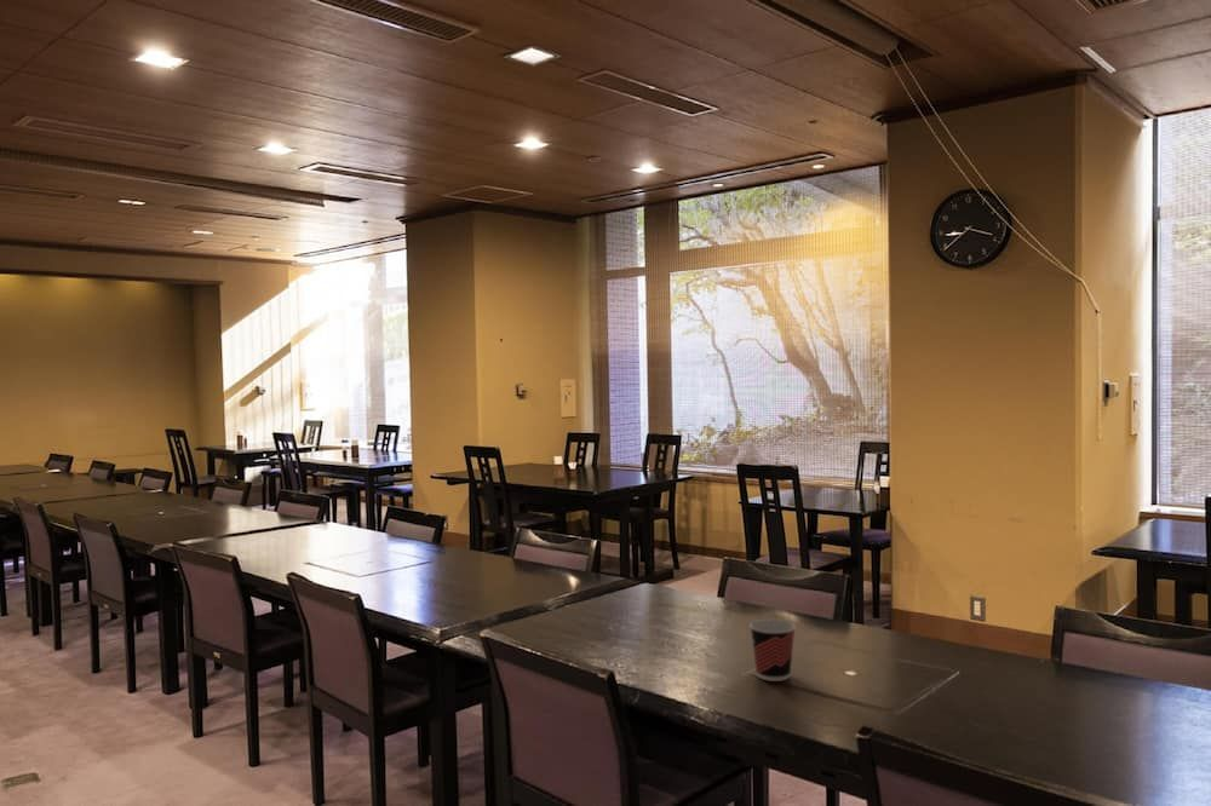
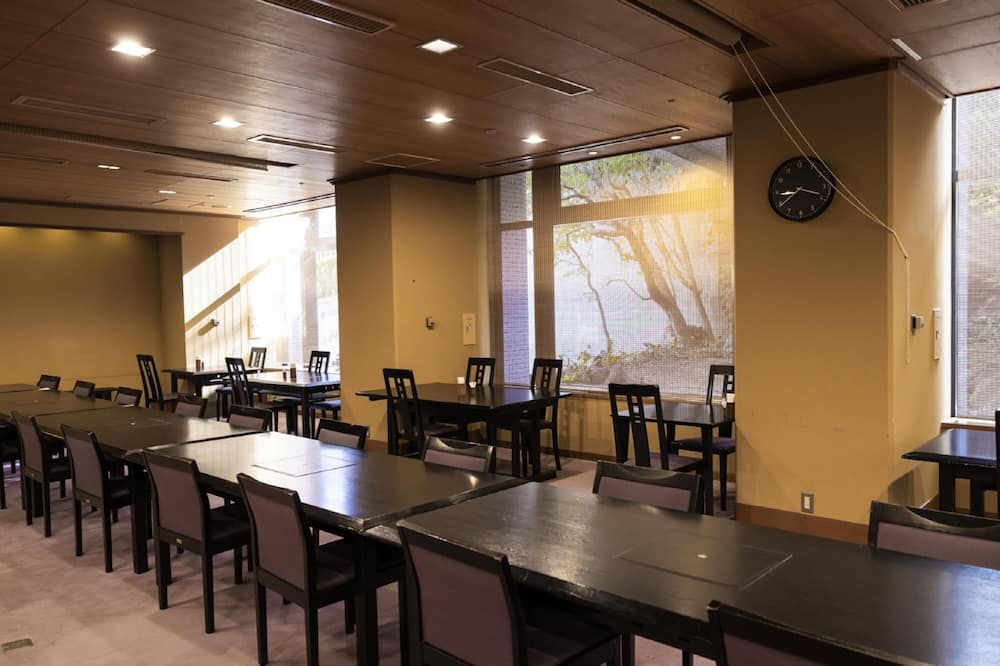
- cup (773, 650)
